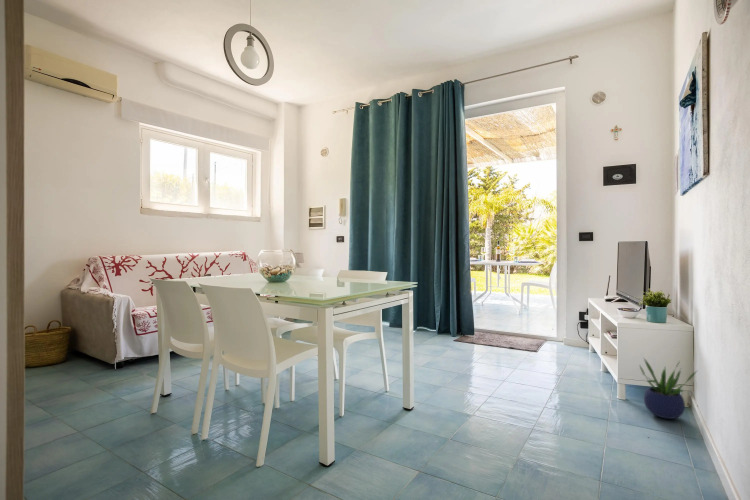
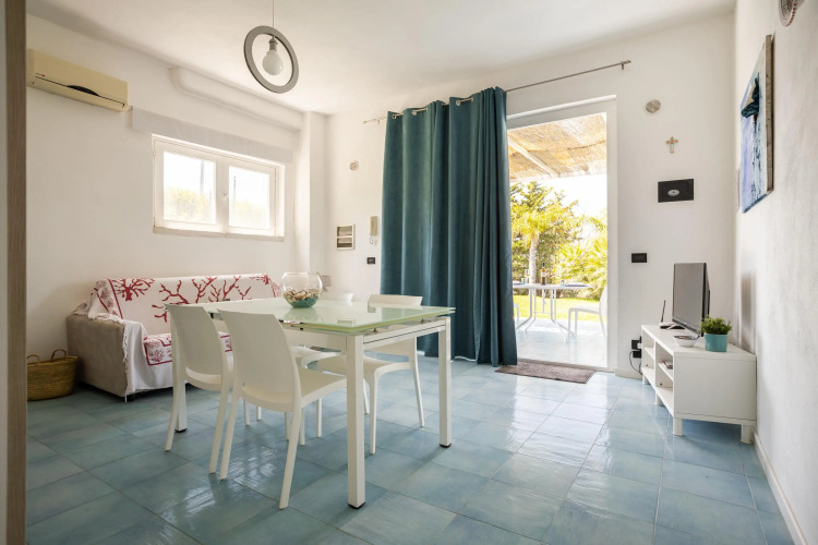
- potted plant (667, 389)
